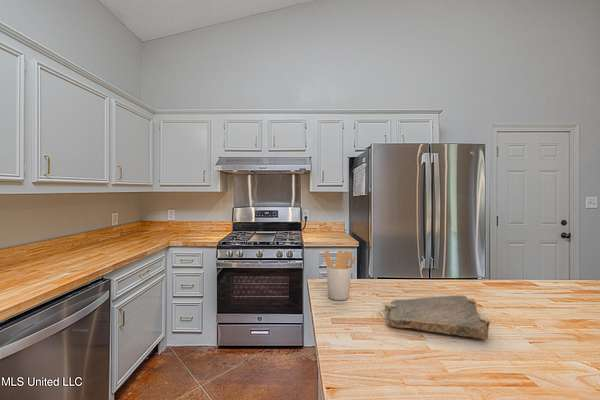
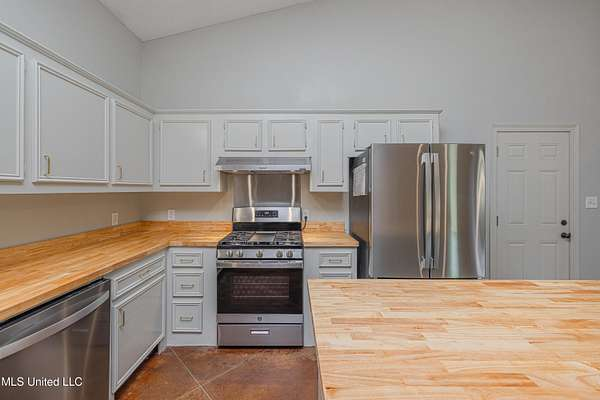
- cutting board (431, 308)
- utensil holder (340, 272)
